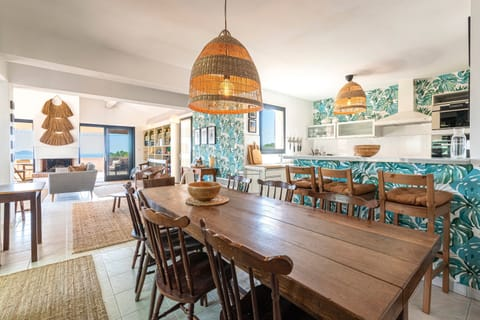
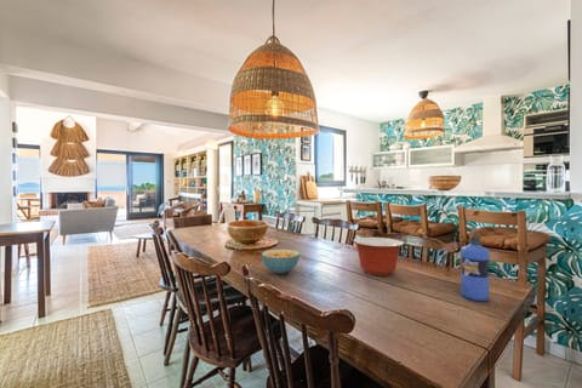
+ mixing bowl (377, 256)
+ cereal bowl (280, 262)
+ water bottle (474, 264)
